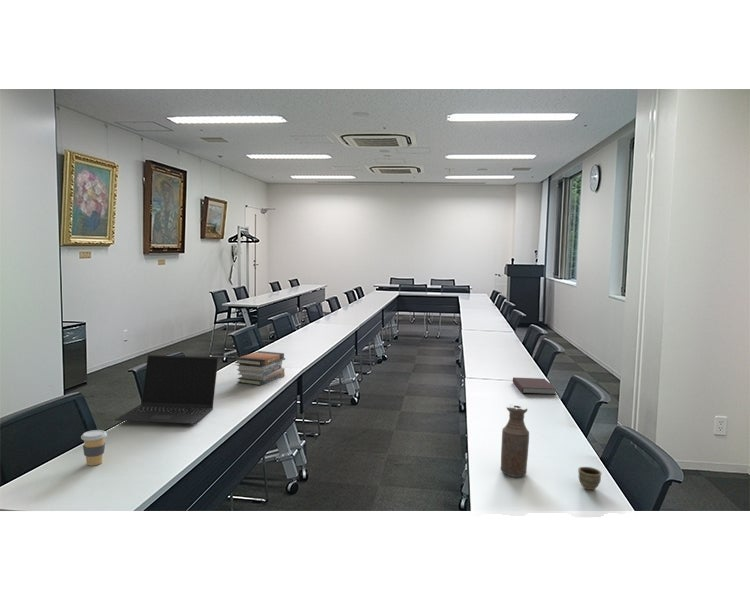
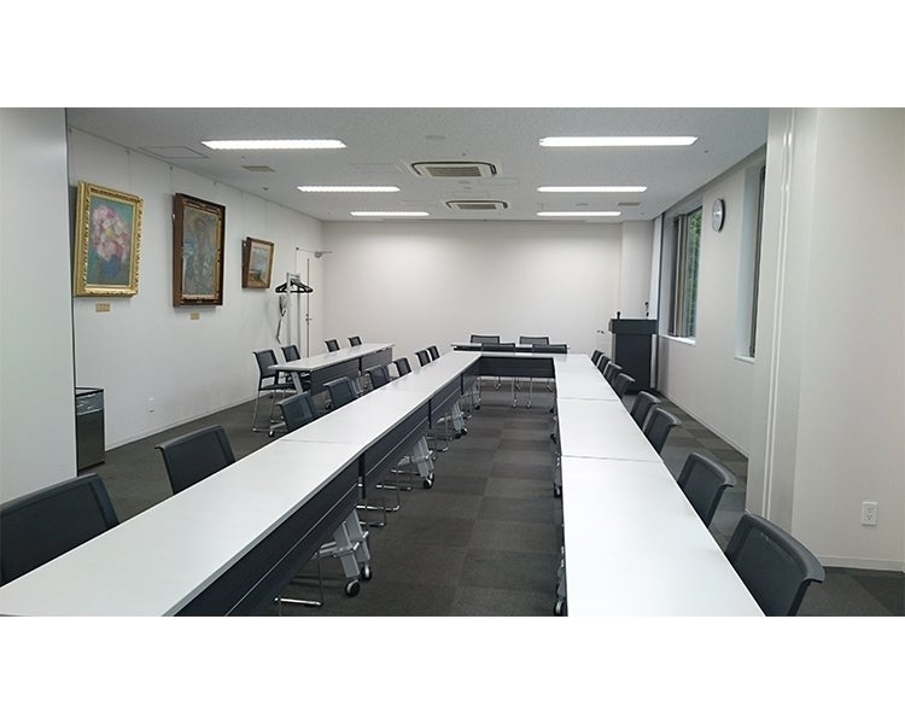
- cup (588, 477)
- bottle (515, 439)
- book stack (260, 367)
- coffee cup (94, 448)
- laptop (169, 388)
- notebook (533, 385)
